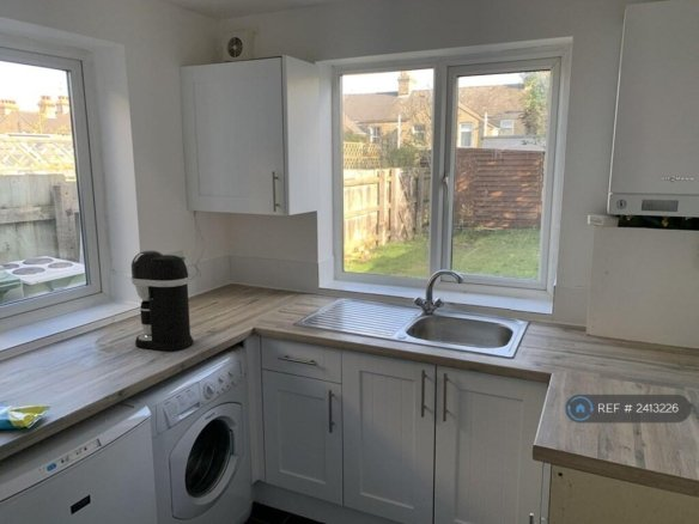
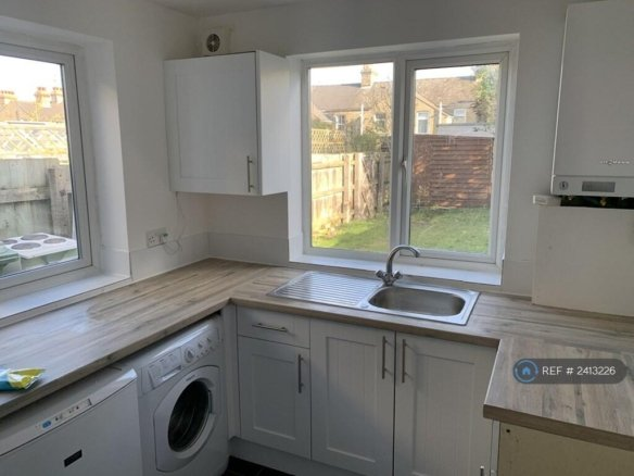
- coffee maker (162, 298)
